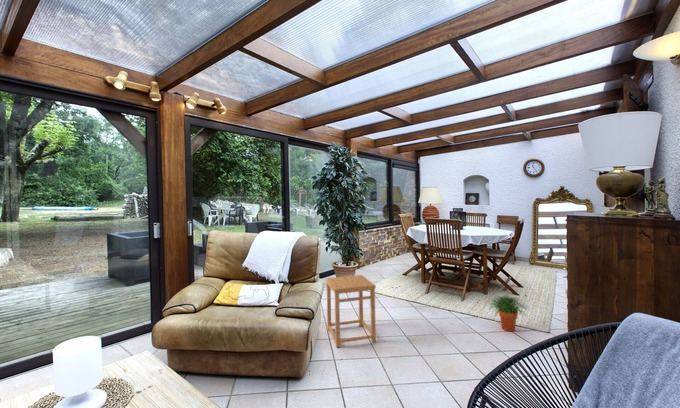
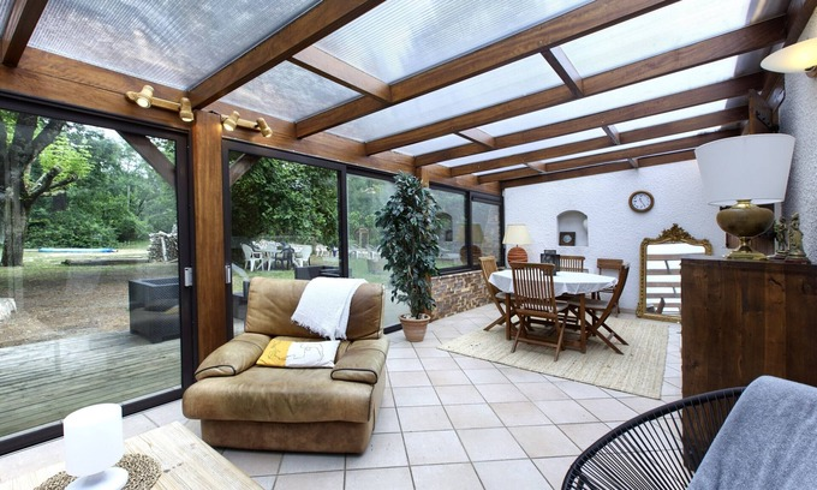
- potted plant (507, 312)
- side table (347, 301)
